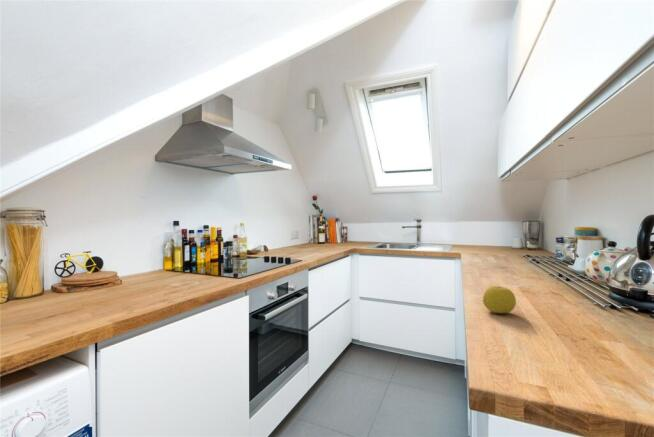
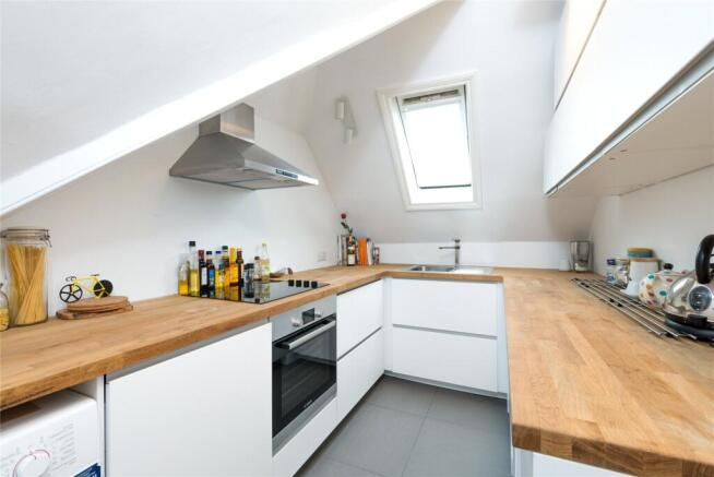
- lemon (499, 299)
